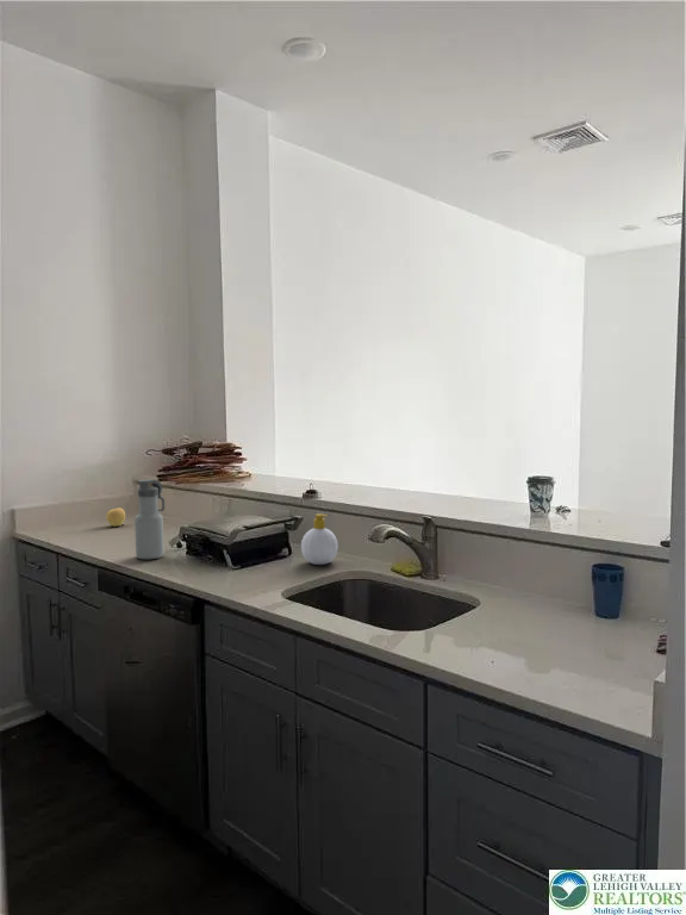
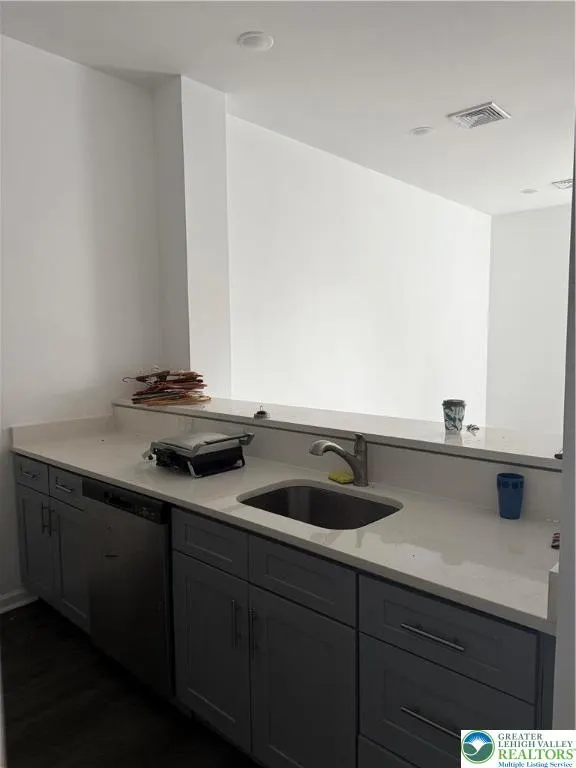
- water bottle (149, 518)
- apple (116, 516)
- soap bottle (319, 537)
